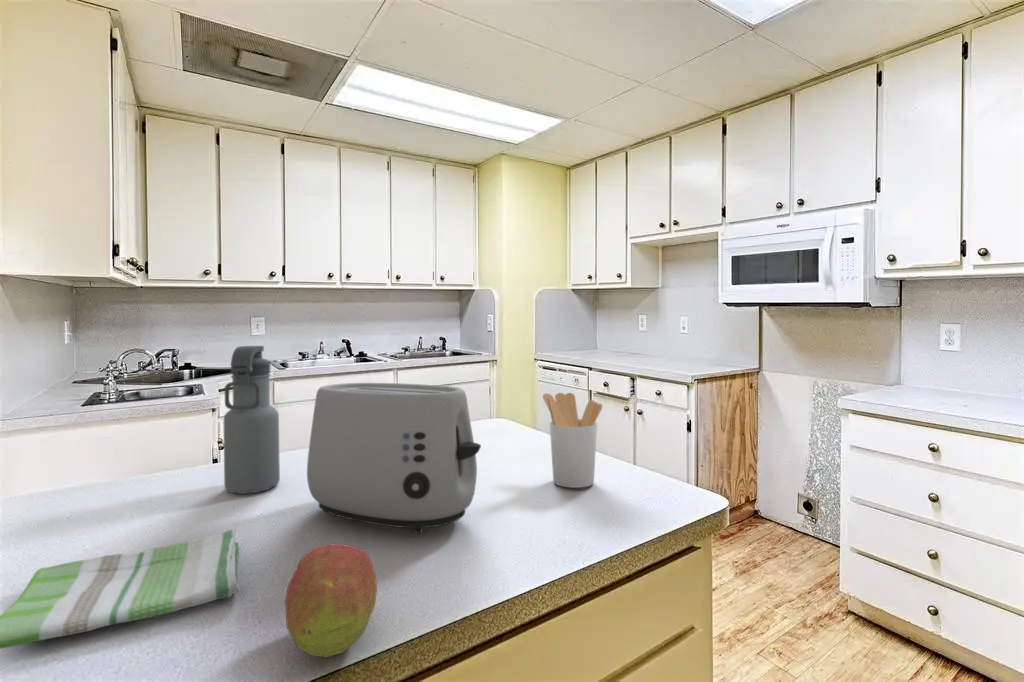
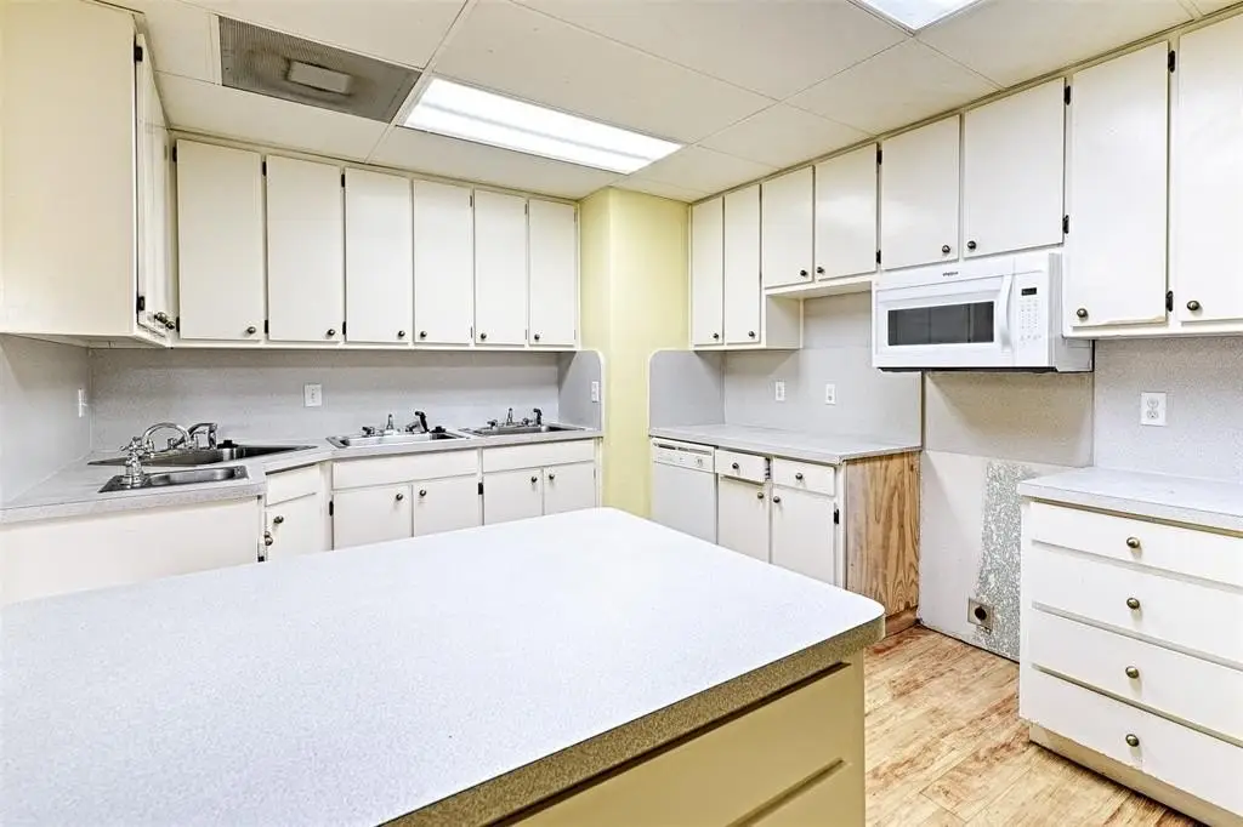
- utensil holder (568, 435)
- water bottle (251, 416)
- fruit (331, 597)
- toaster (390, 452)
- dish towel (135, 578)
